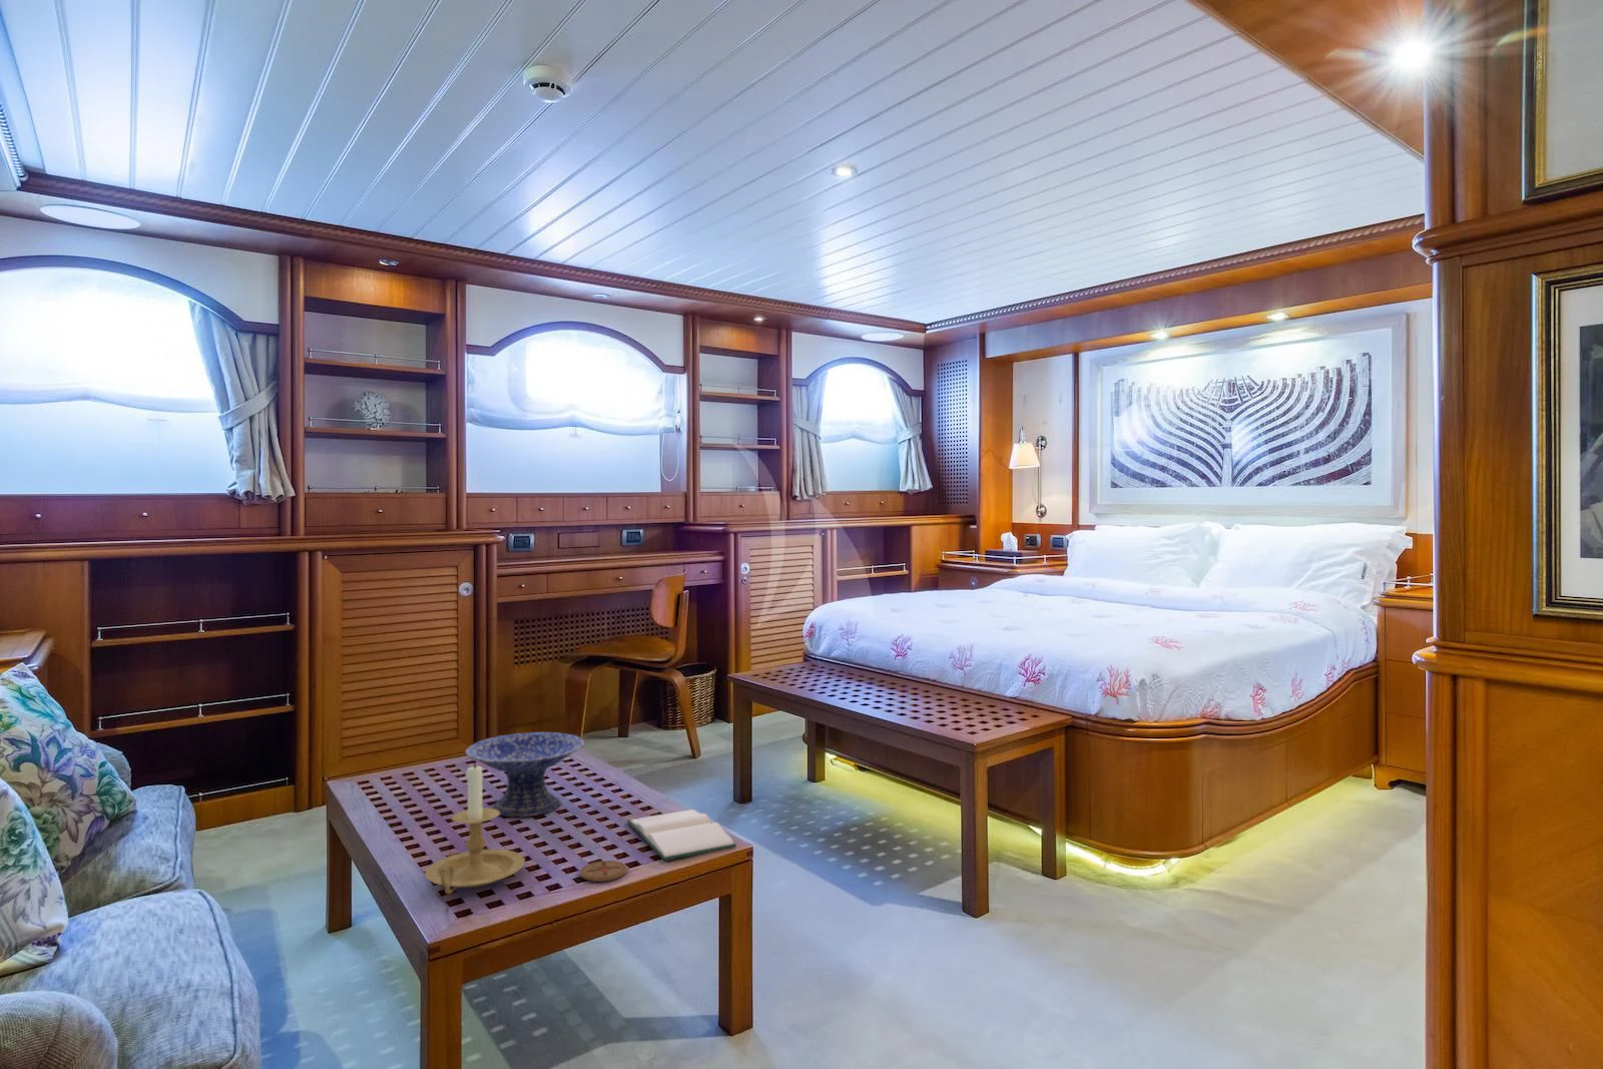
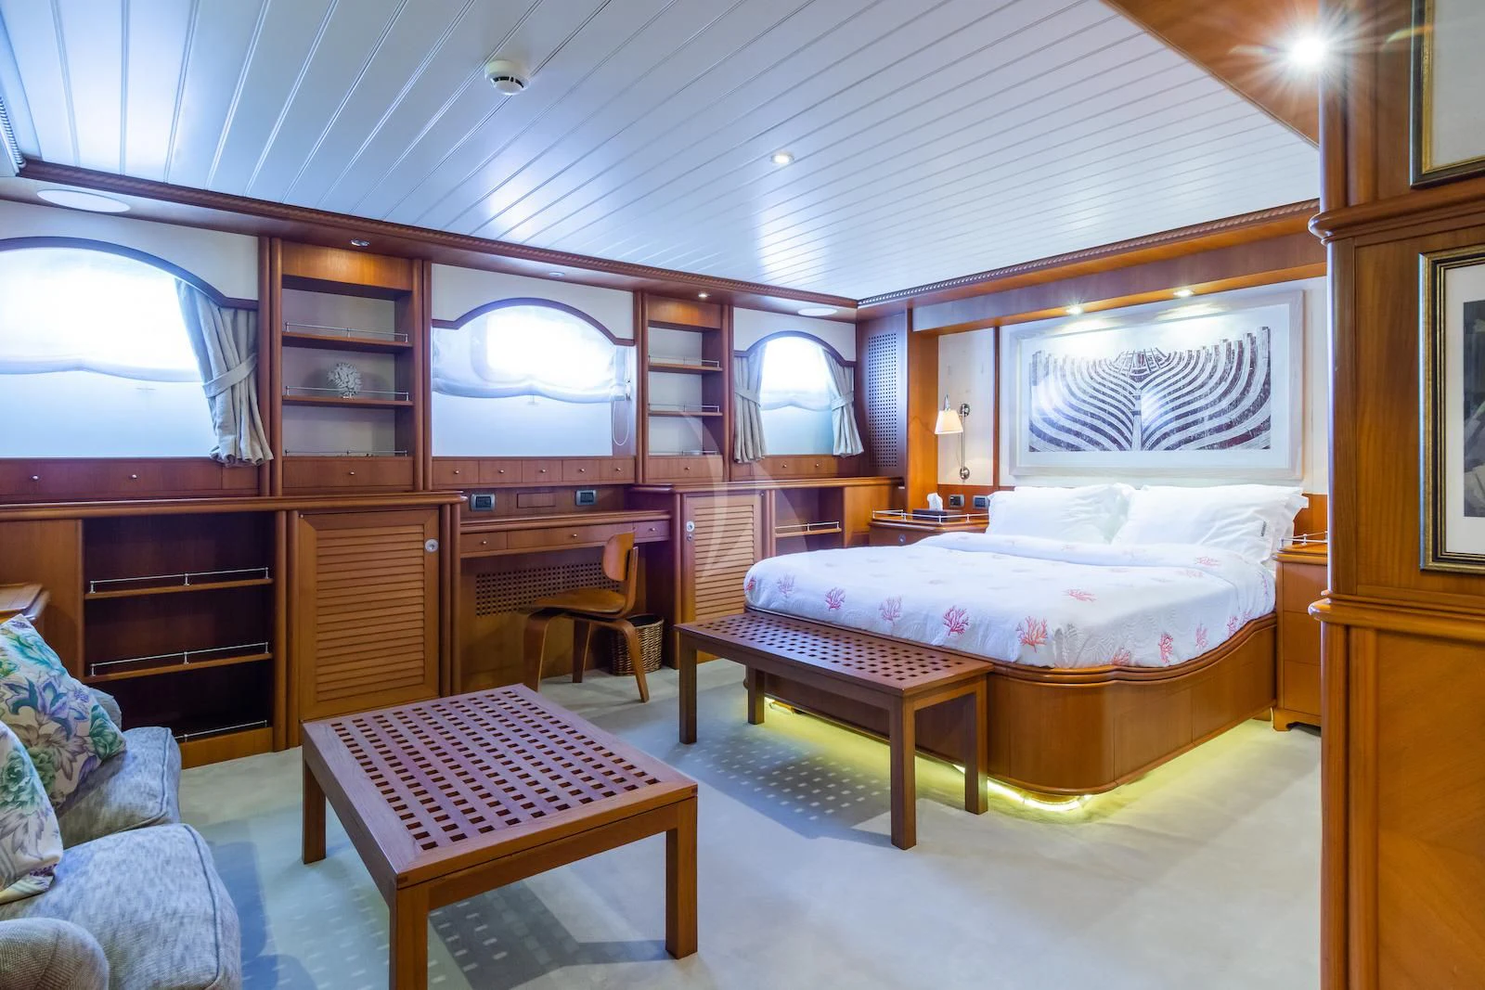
- hardback book (680, 828)
- candle holder (475, 820)
- decorative bowl (526, 776)
- coaster (604, 871)
